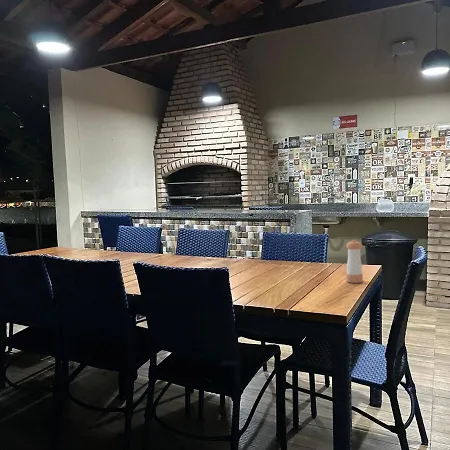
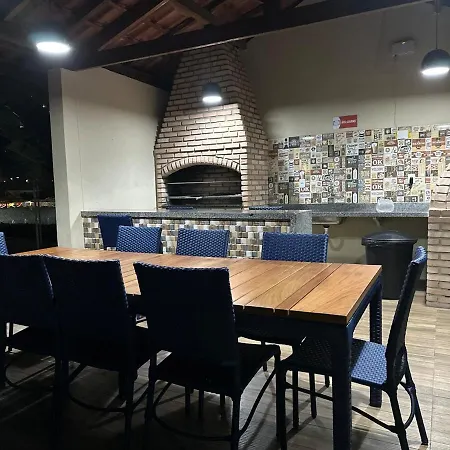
- pepper shaker (354, 260)
